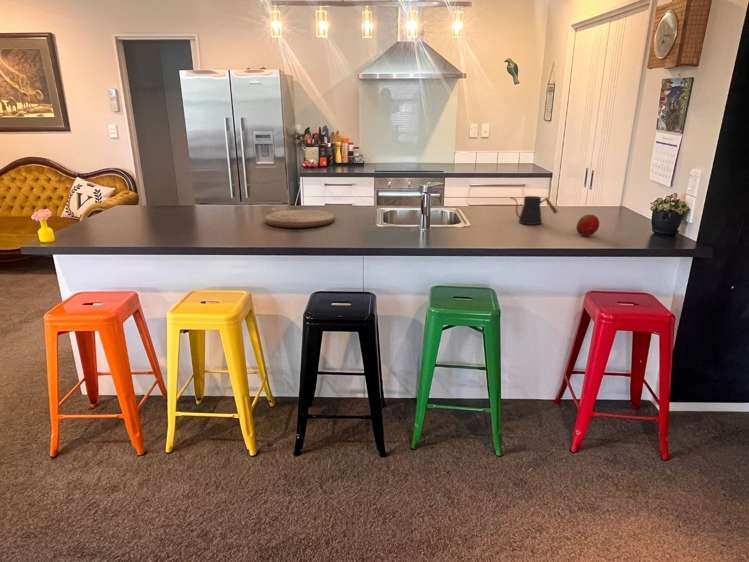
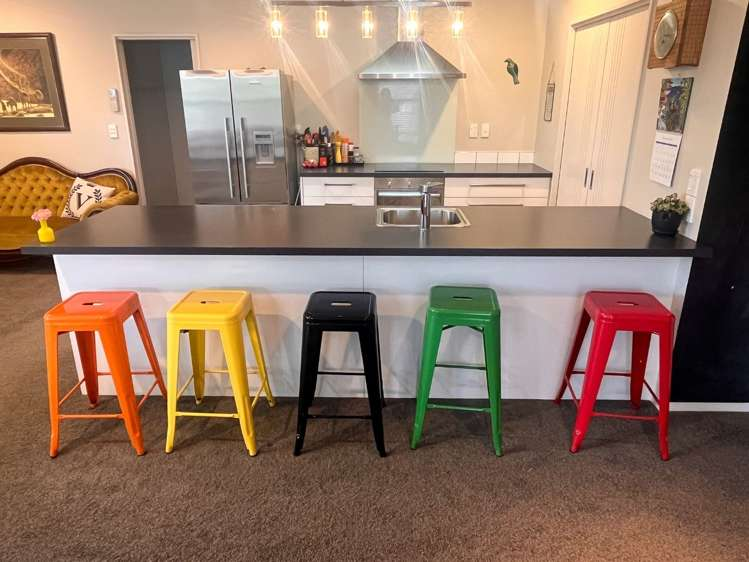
- fruit (587, 225)
- kettle (532, 209)
- cutting board (300, 218)
